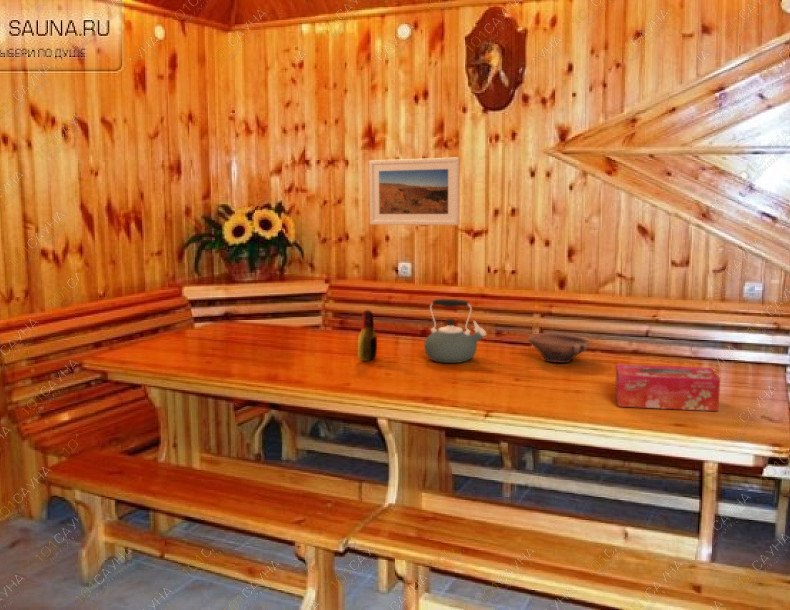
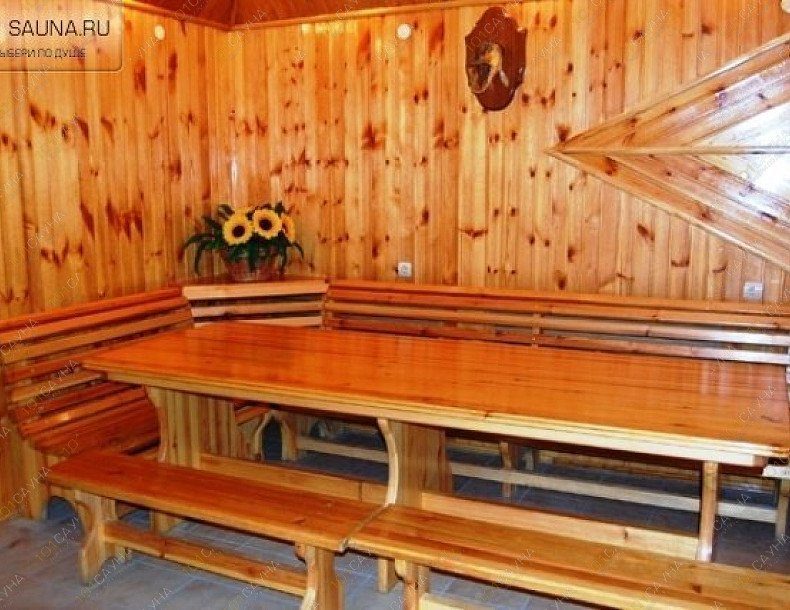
- tissue box (665, 386)
- bottle (368, 334)
- kettle (455, 329)
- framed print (413, 192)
- bowl (558, 349)
